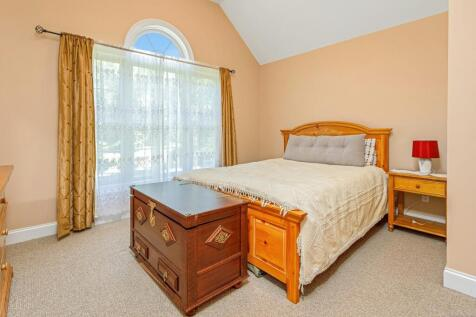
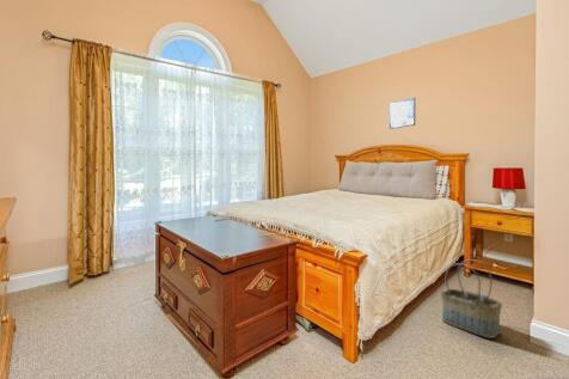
+ basket (470, 294)
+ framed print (402, 114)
